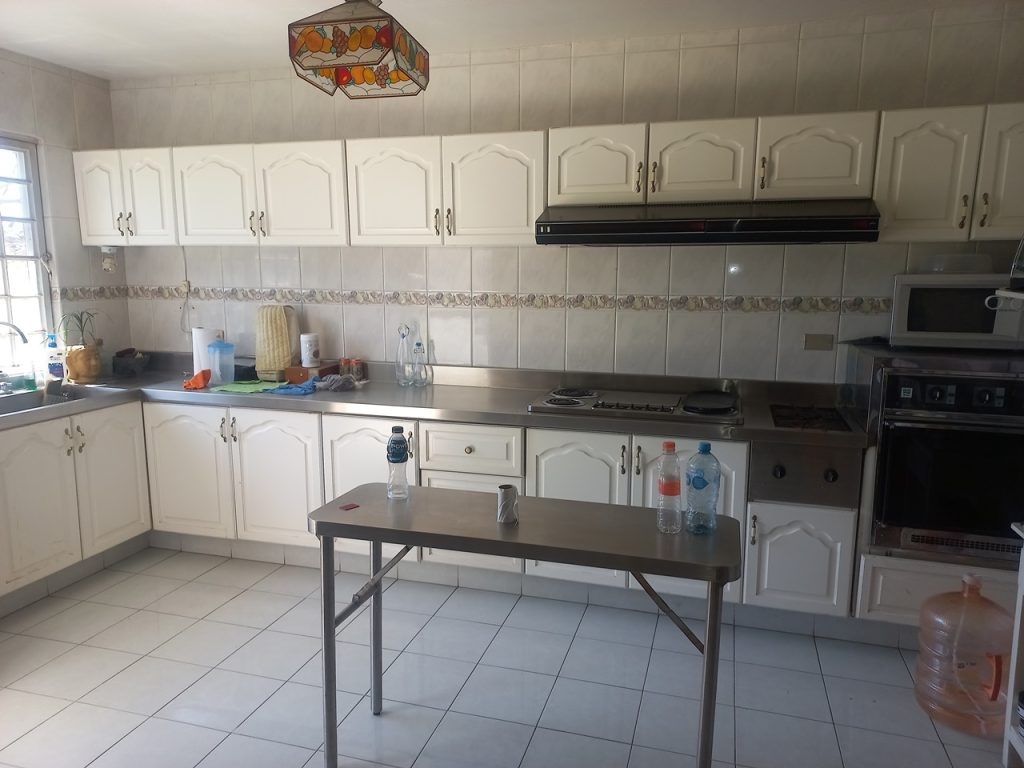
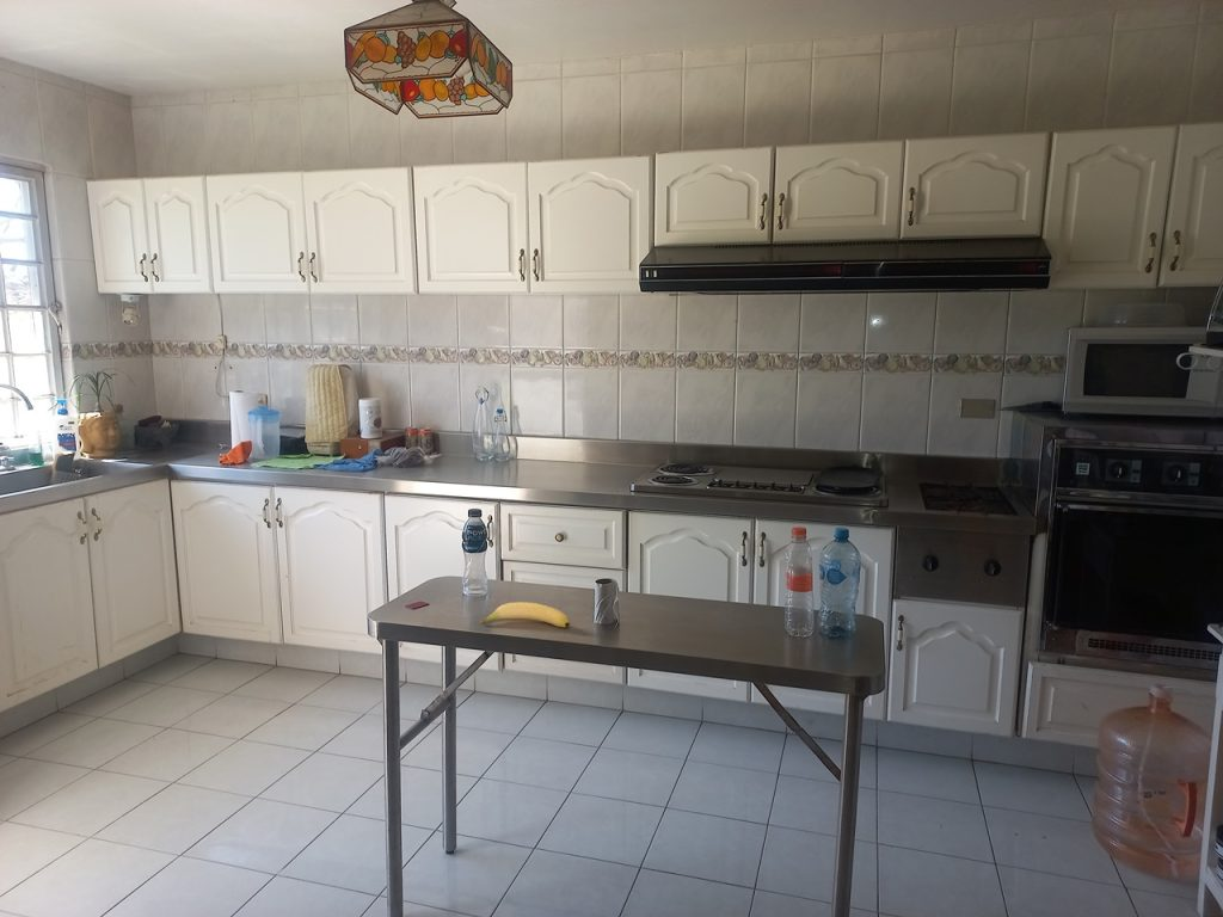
+ banana (528, 615)
